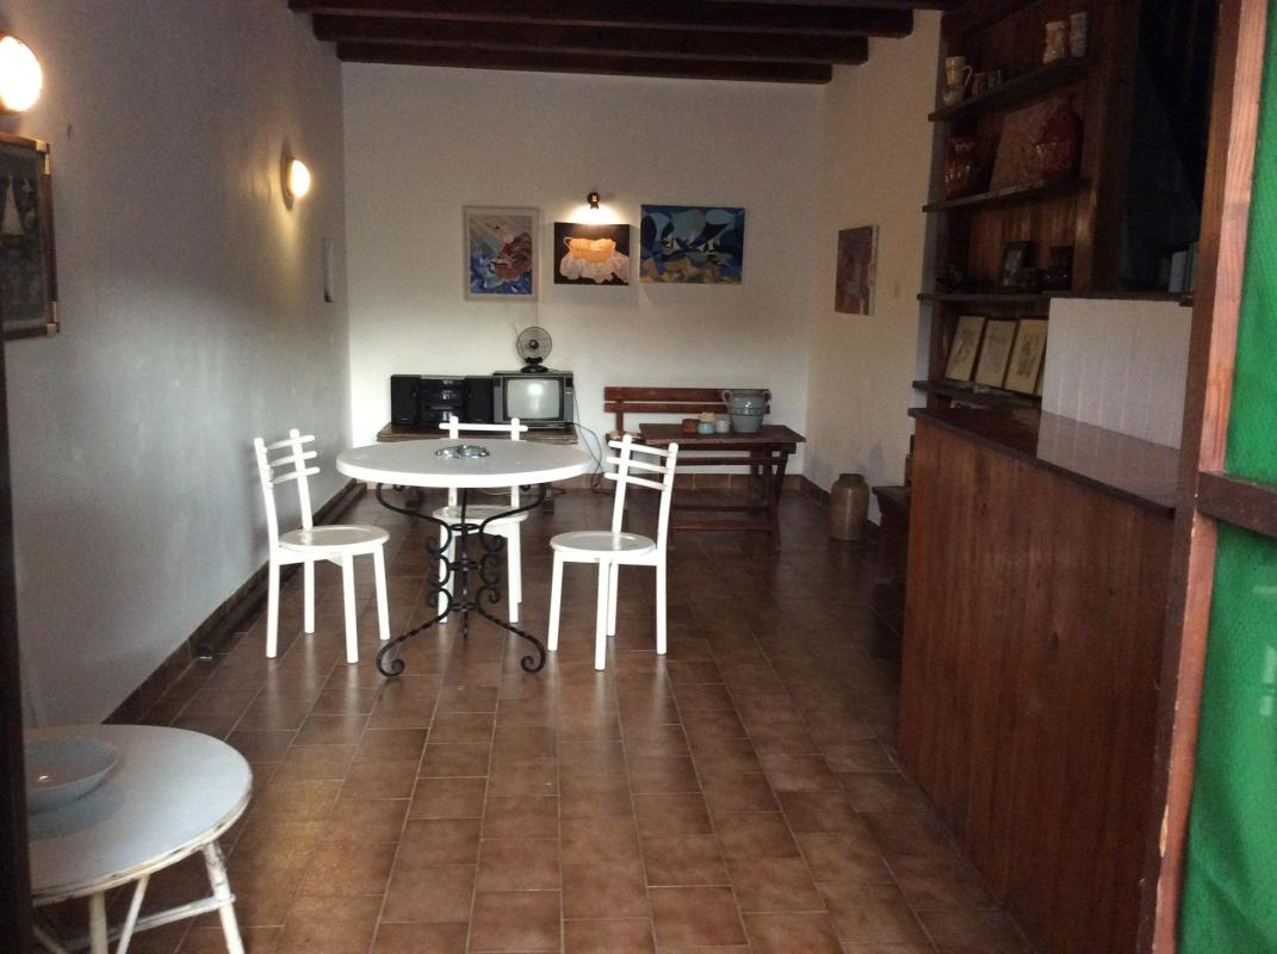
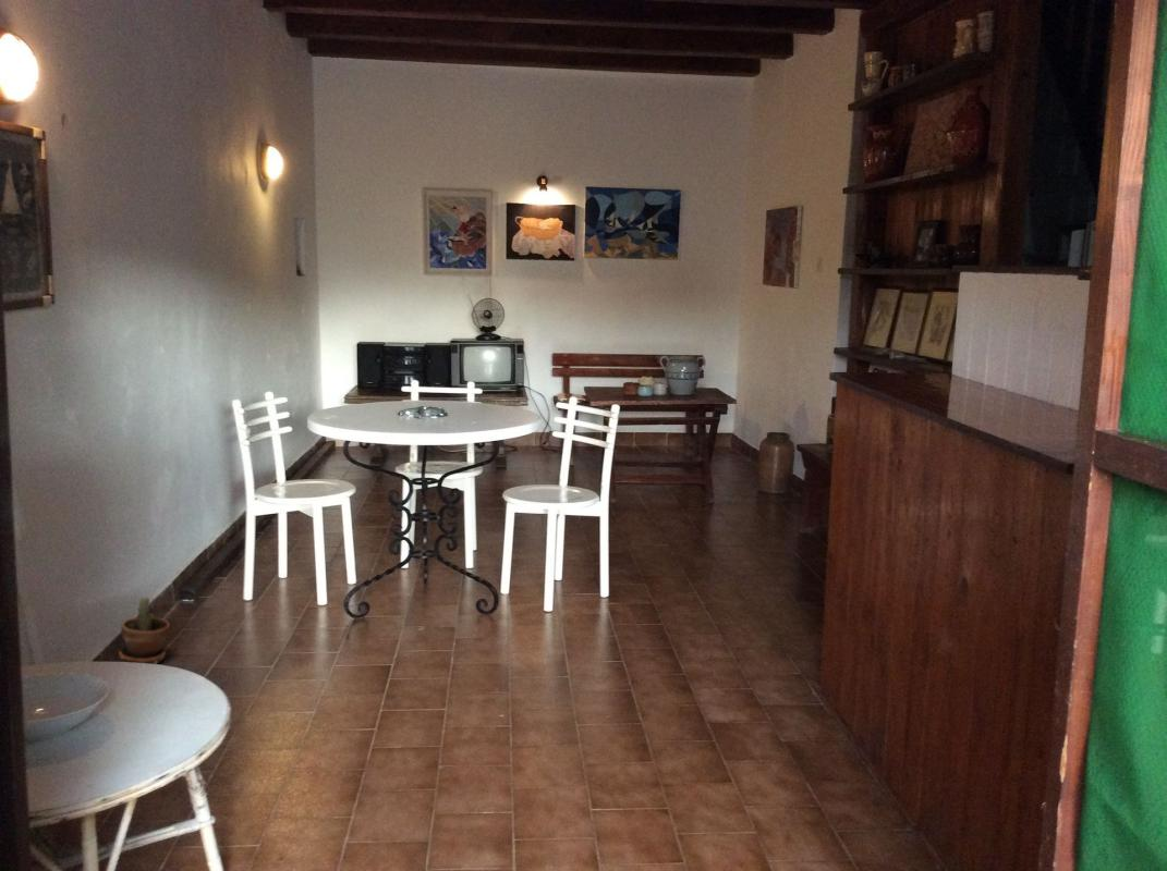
+ potted plant (143, 626)
